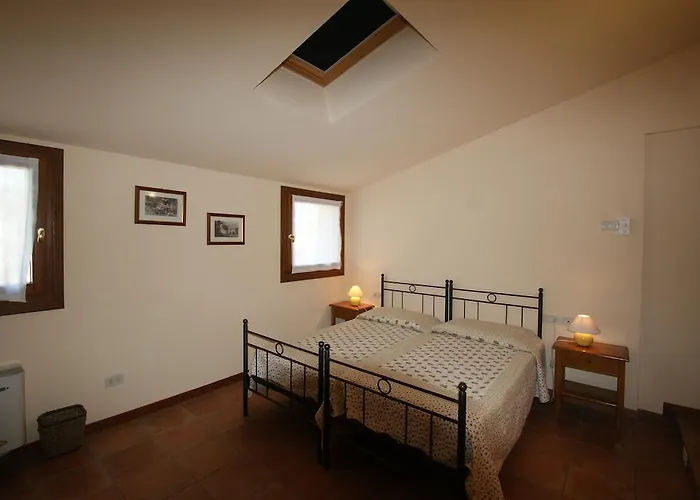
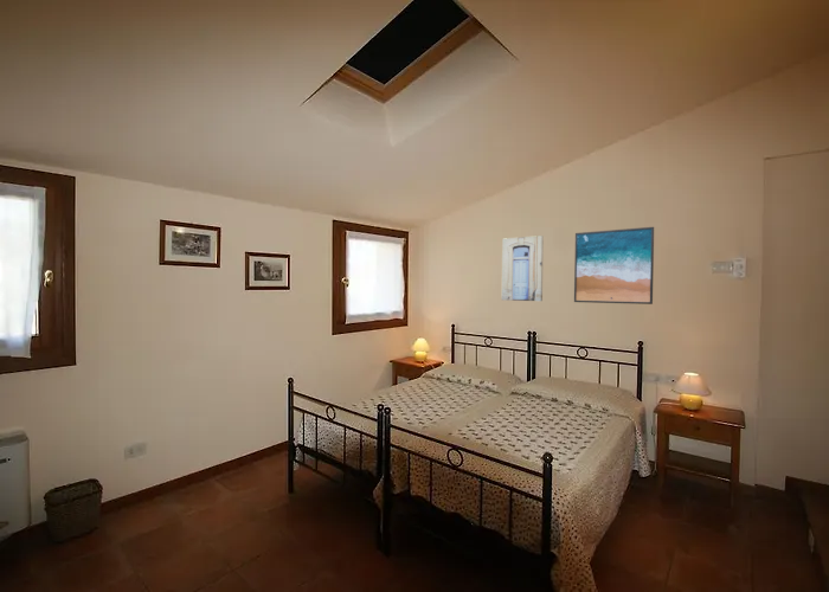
+ wall art (521, 269)
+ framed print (611, 266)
